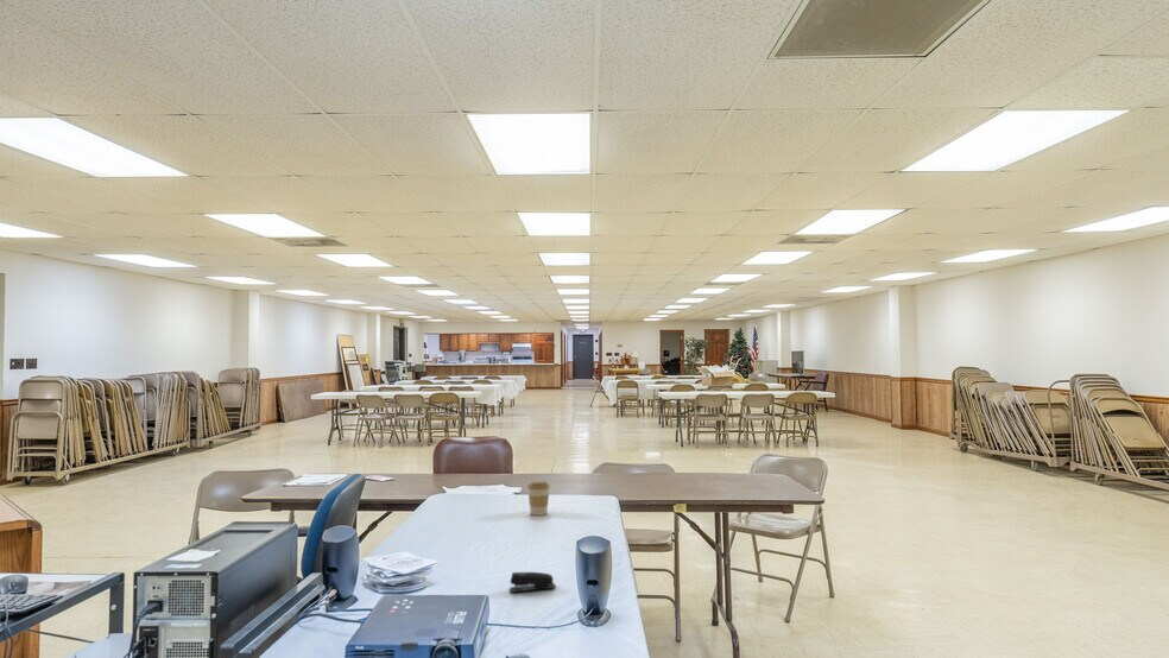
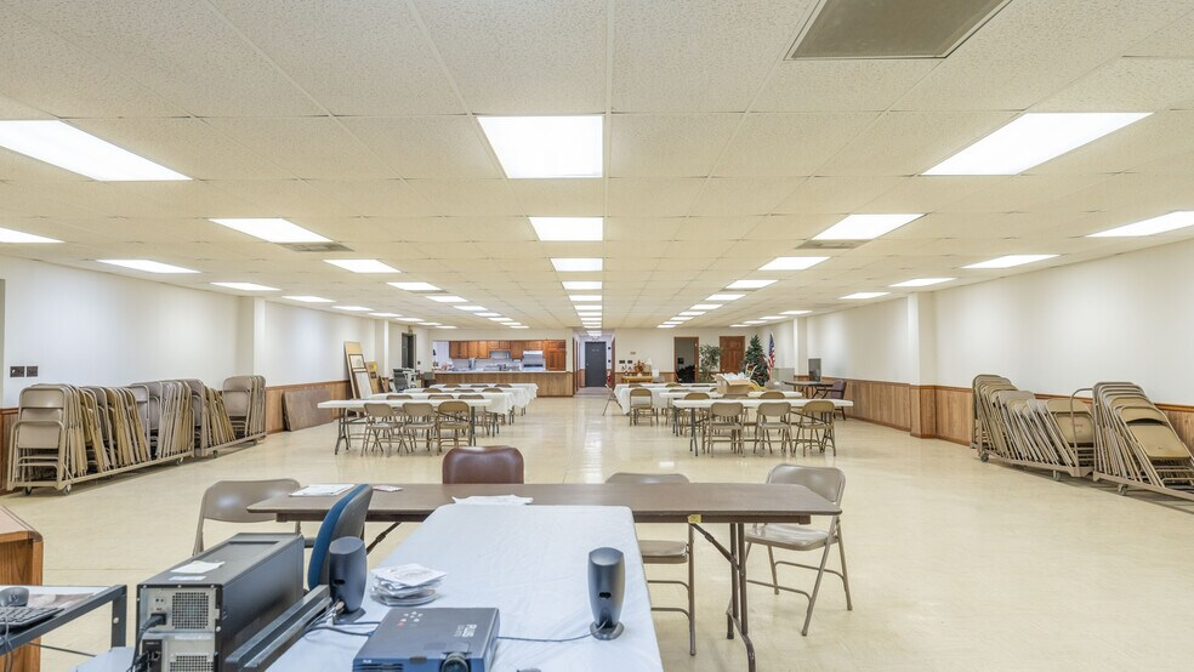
- coffee cup (538, 496)
- stapler (532, 580)
